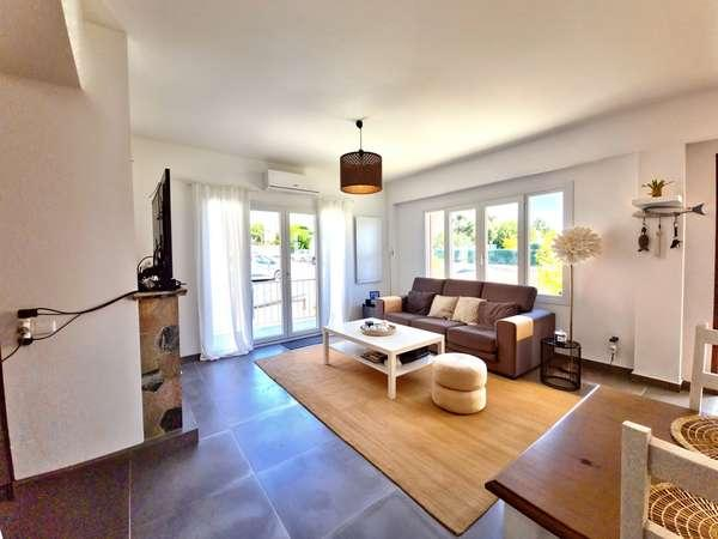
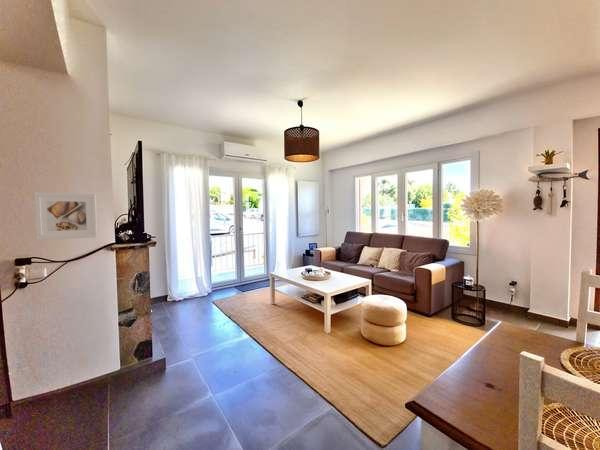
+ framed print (67, 215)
